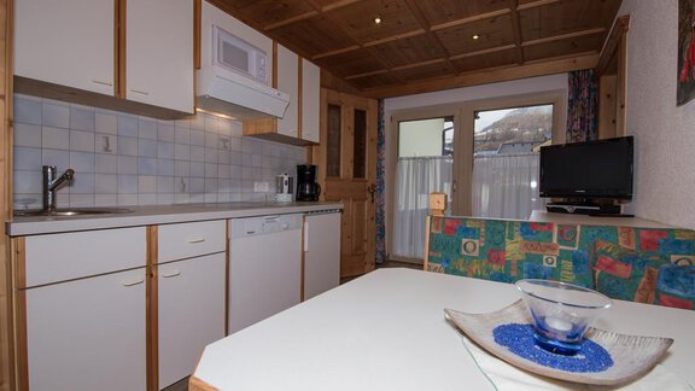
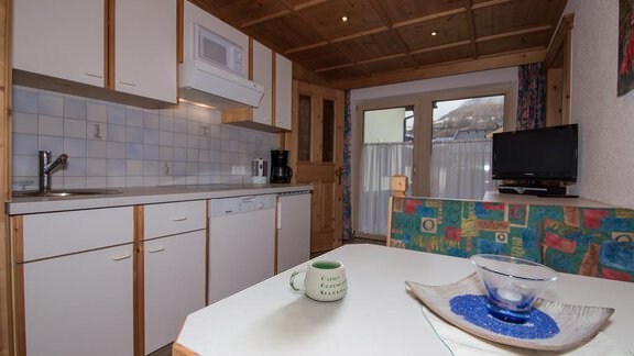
+ mug (318, 279)
